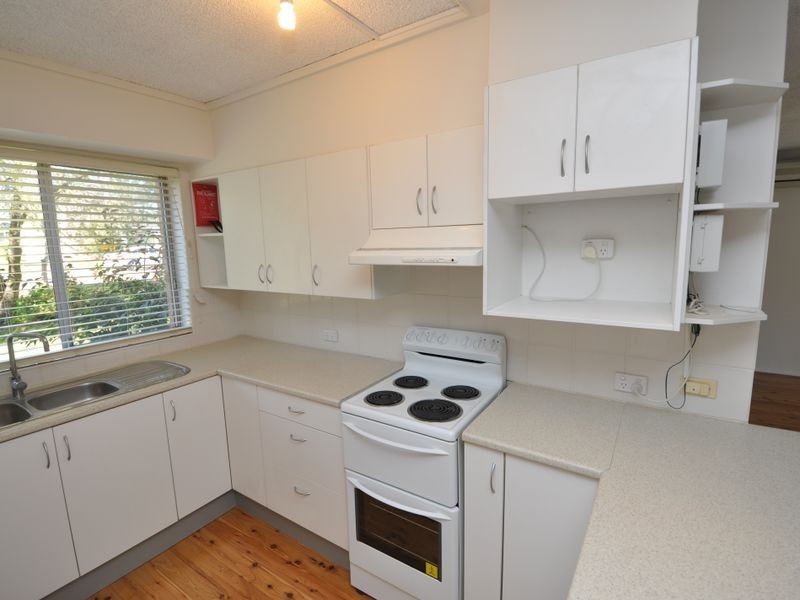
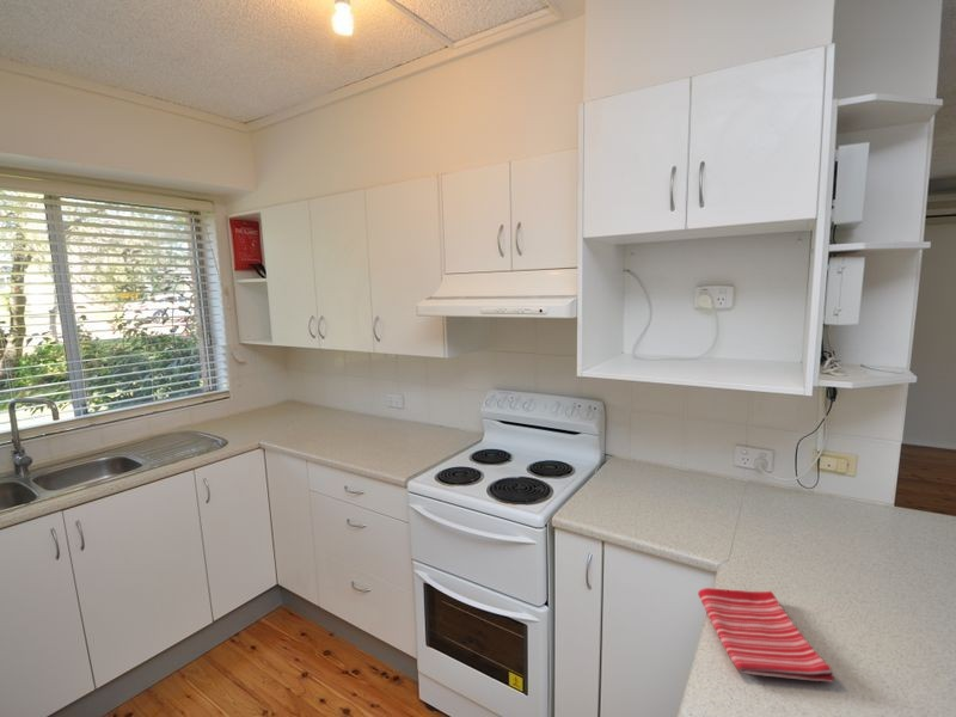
+ dish towel (756, 627)
